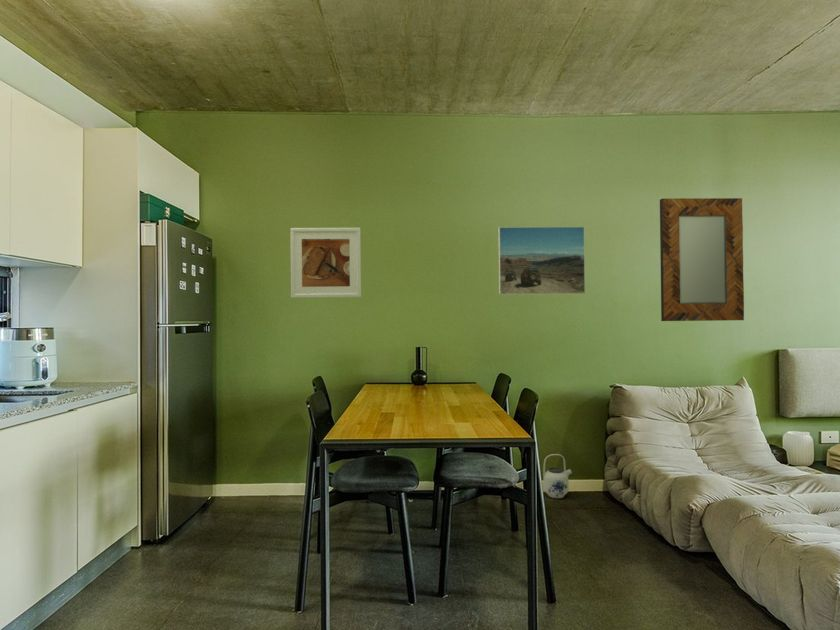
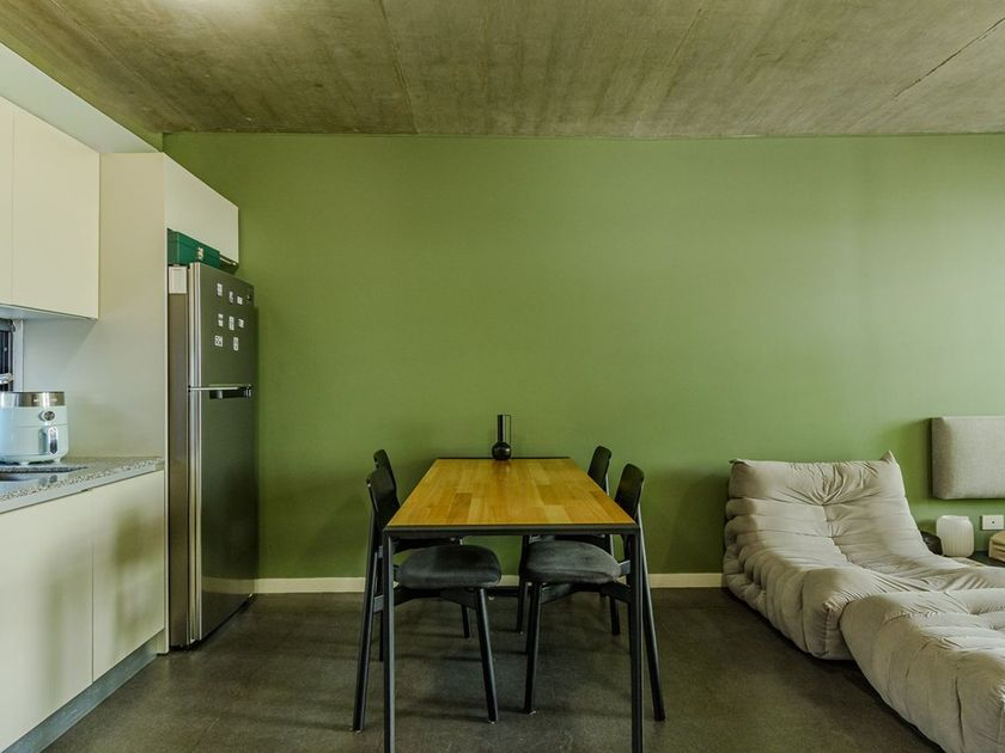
- teapot (557, 474)
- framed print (325, 262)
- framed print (541, 260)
- home mirror (701, 259)
